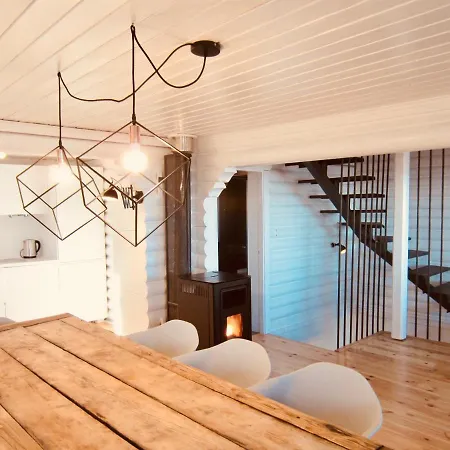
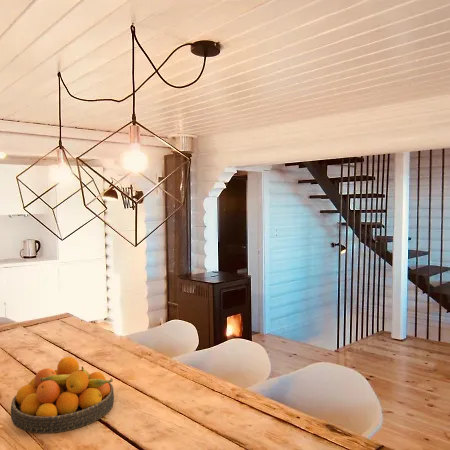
+ fruit bowl (63, 387)
